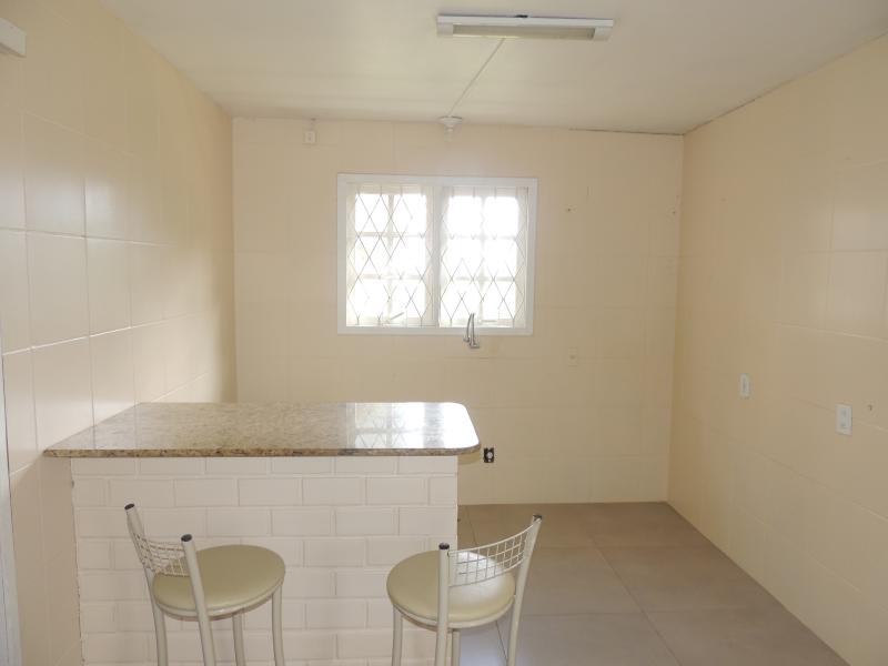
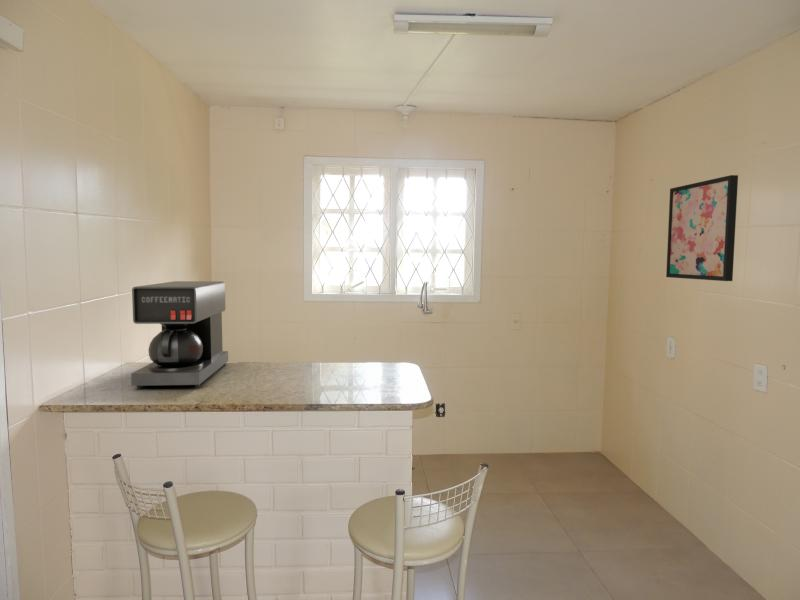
+ wall art (698, 231)
+ coffee maker (184, 329)
